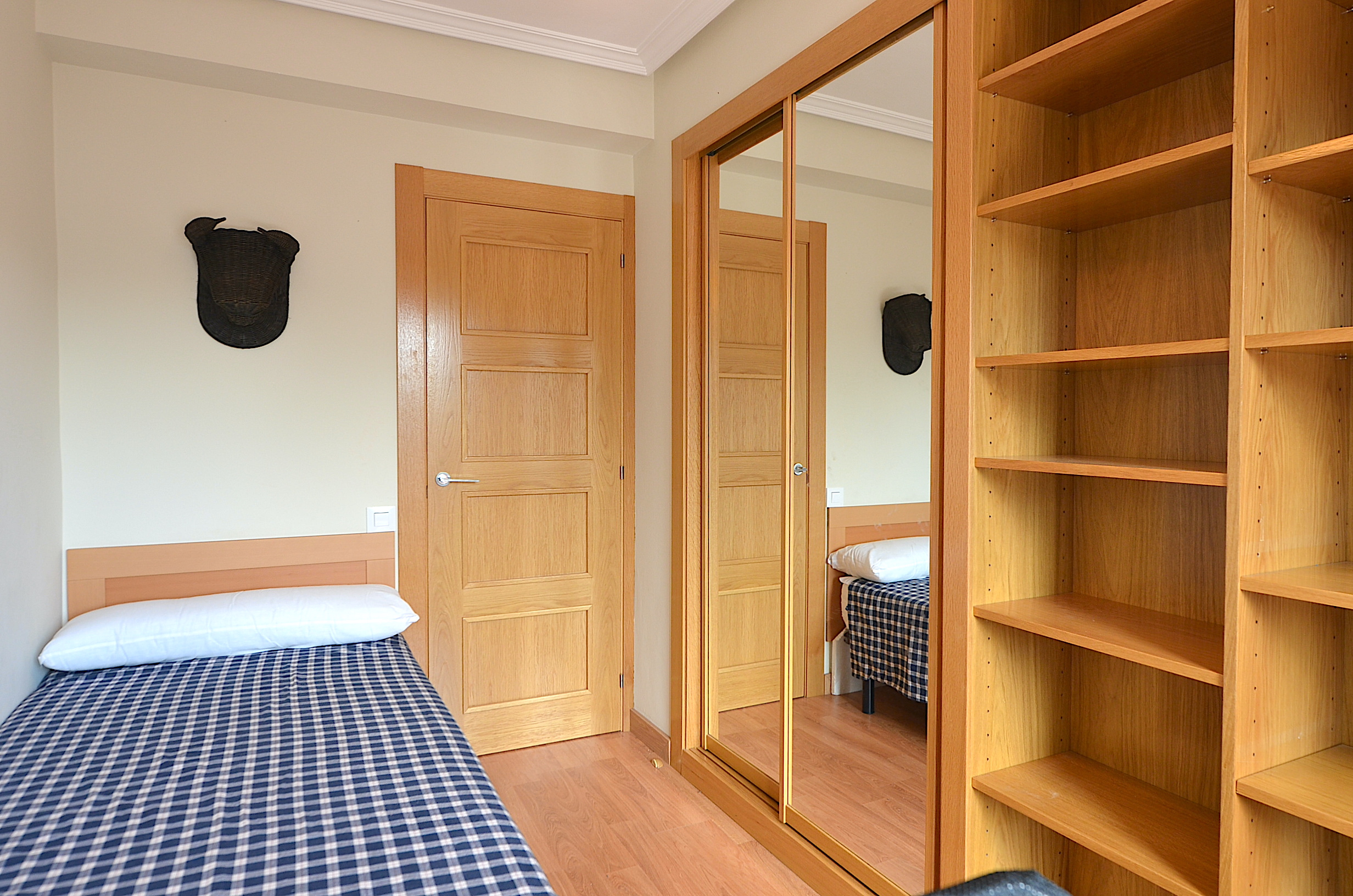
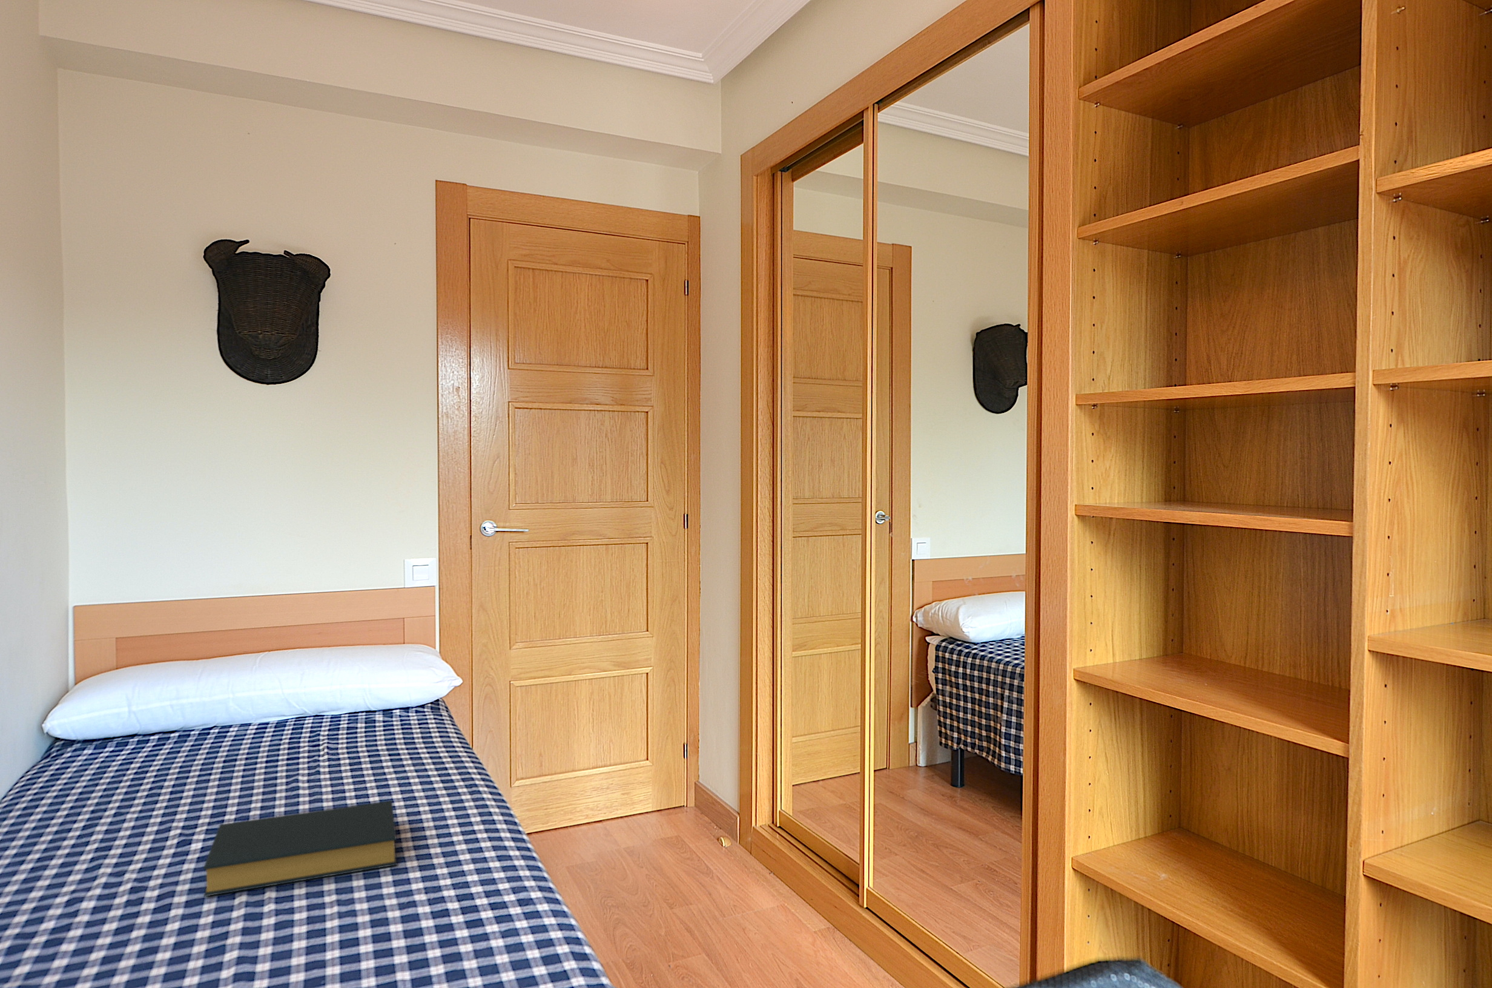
+ hardback book (307, 844)
